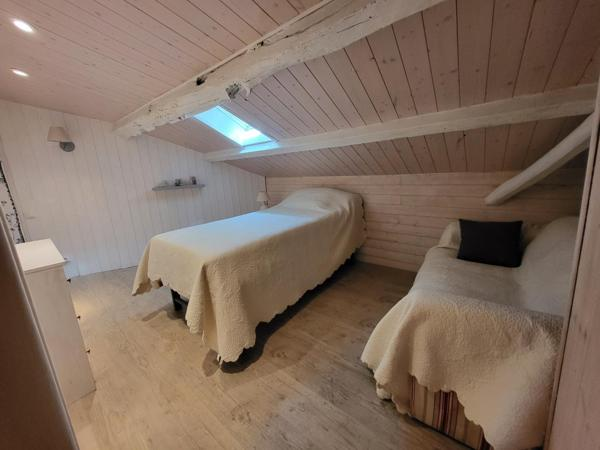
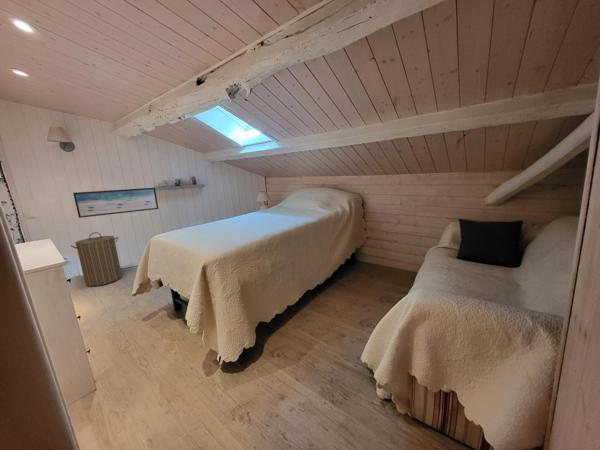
+ laundry hamper (99, 256)
+ wall art (119, 201)
